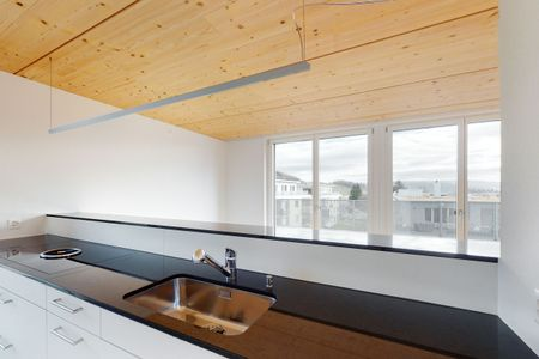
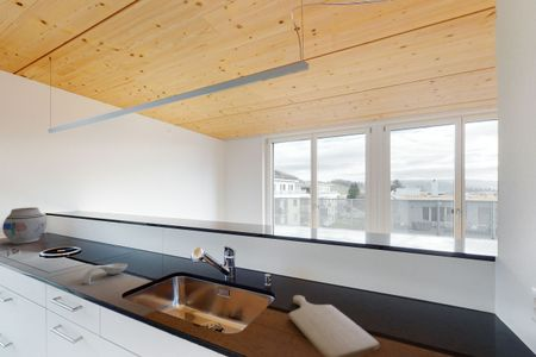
+ vase (25, 225)
+ spoon rest (106, 269)
+ chopping board (320, 320)
